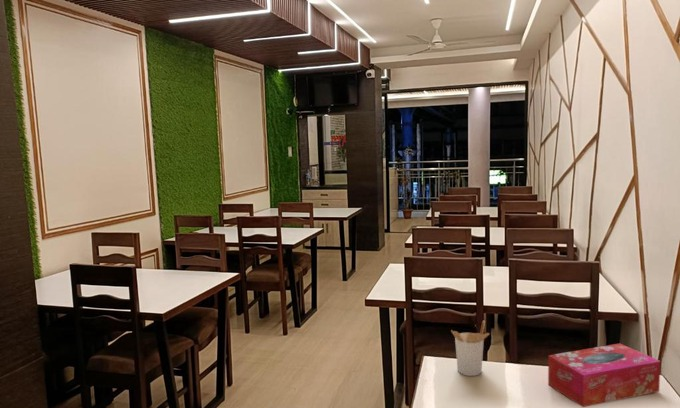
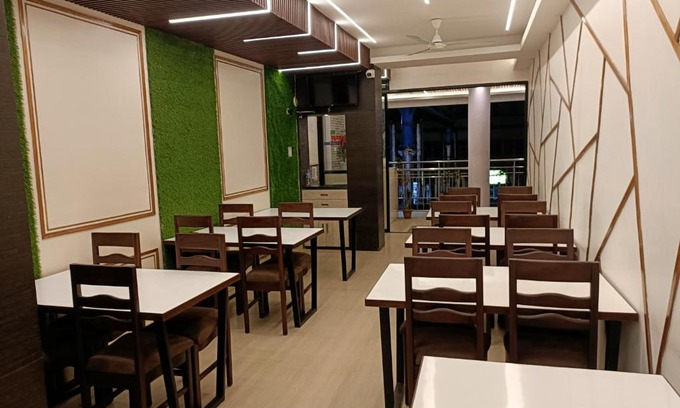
- tissue box (602, 373)
- utensil holder (472, 348)
